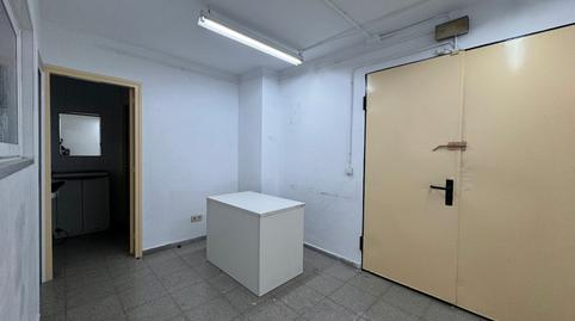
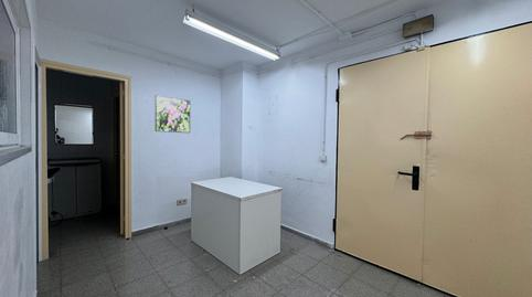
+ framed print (173, 115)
